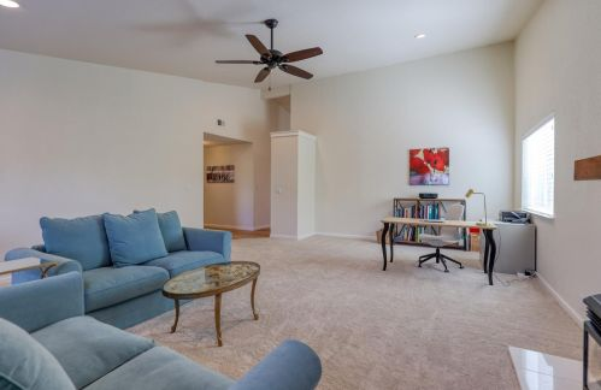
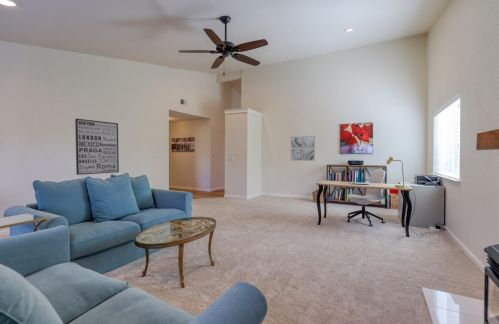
+ wall art (98, 147)
+ wall art (301, 147)
